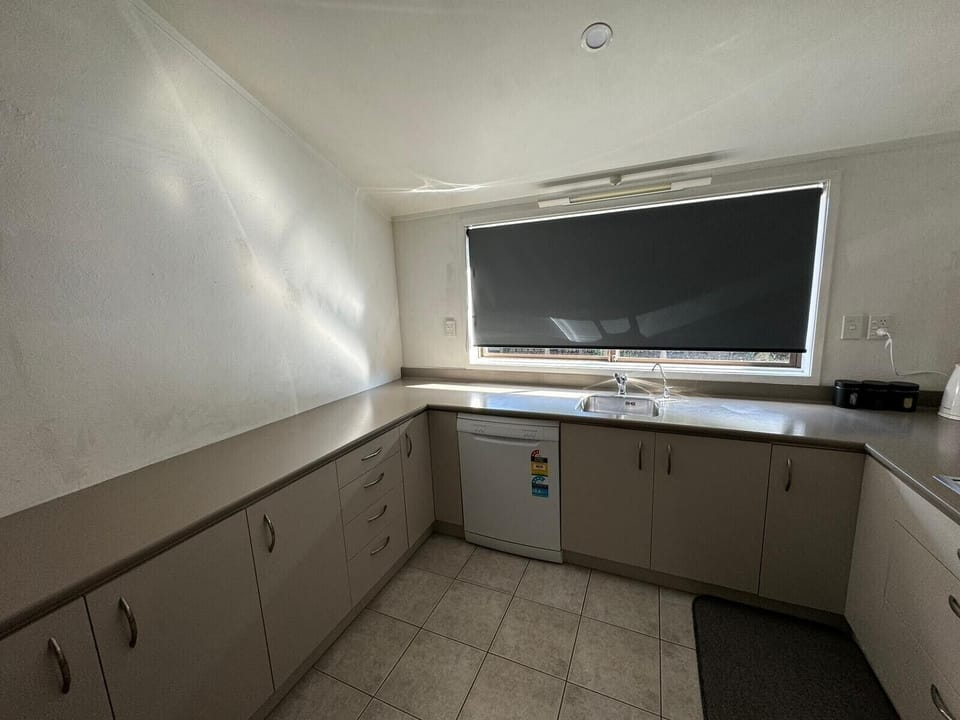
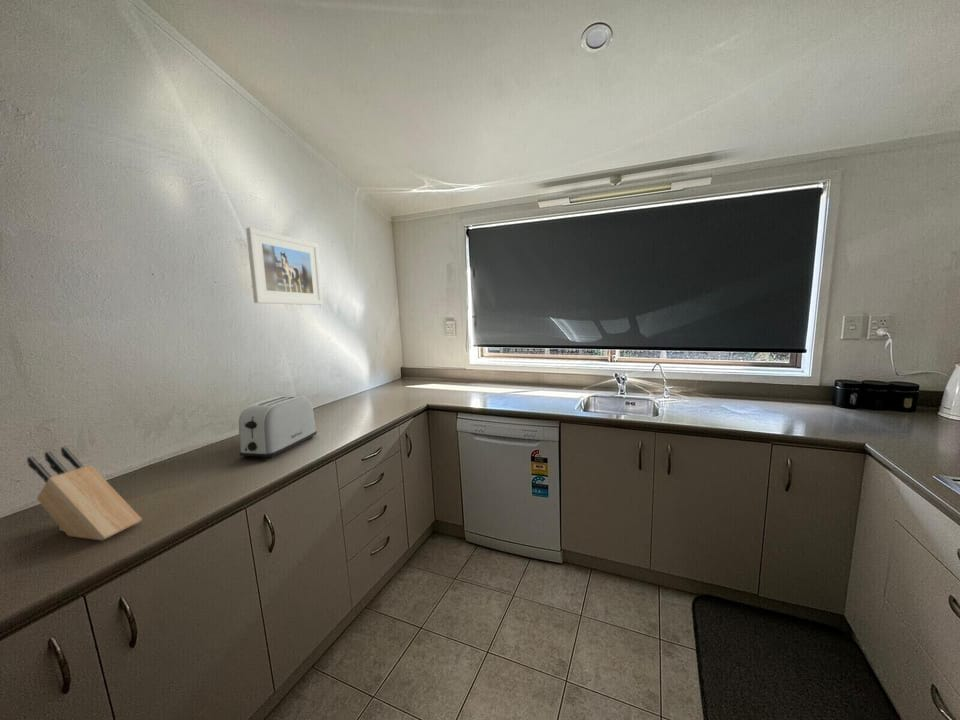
+ toaster (278, 423)
+ knife block (82, 490)
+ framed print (288, 270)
